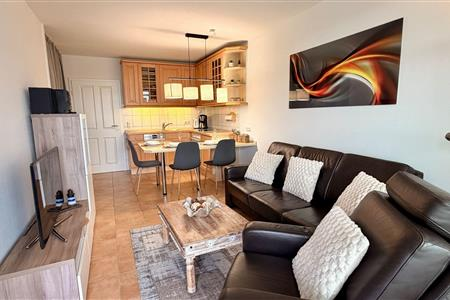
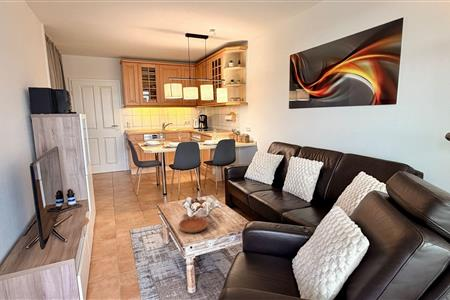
+ saucer (193, 225)
